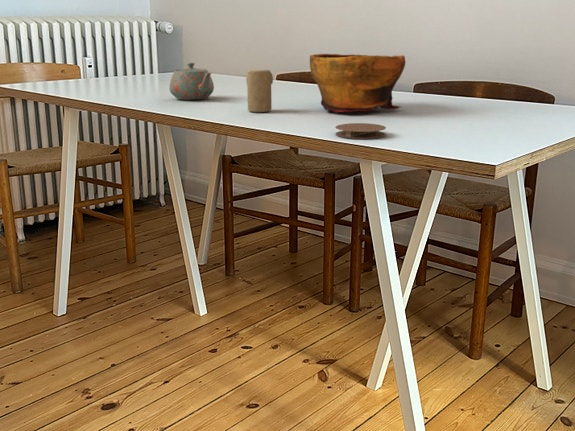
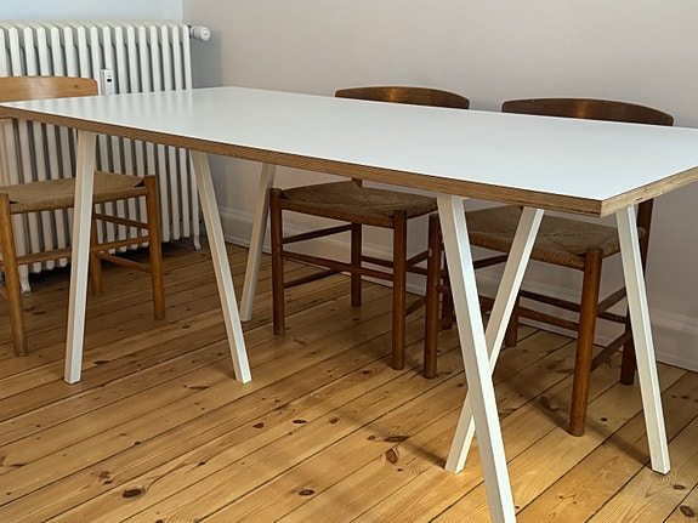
- teapot (192, 80)
- candle (259, 89)
- coaster (360, 130)
- bowl (356, 80)
